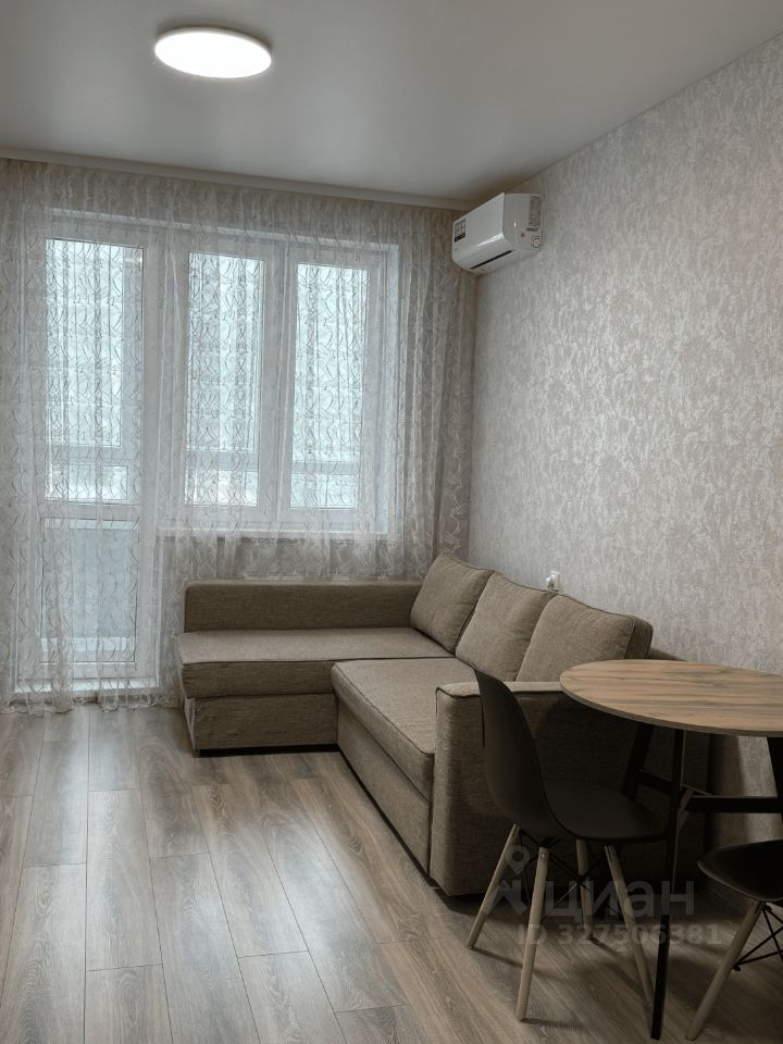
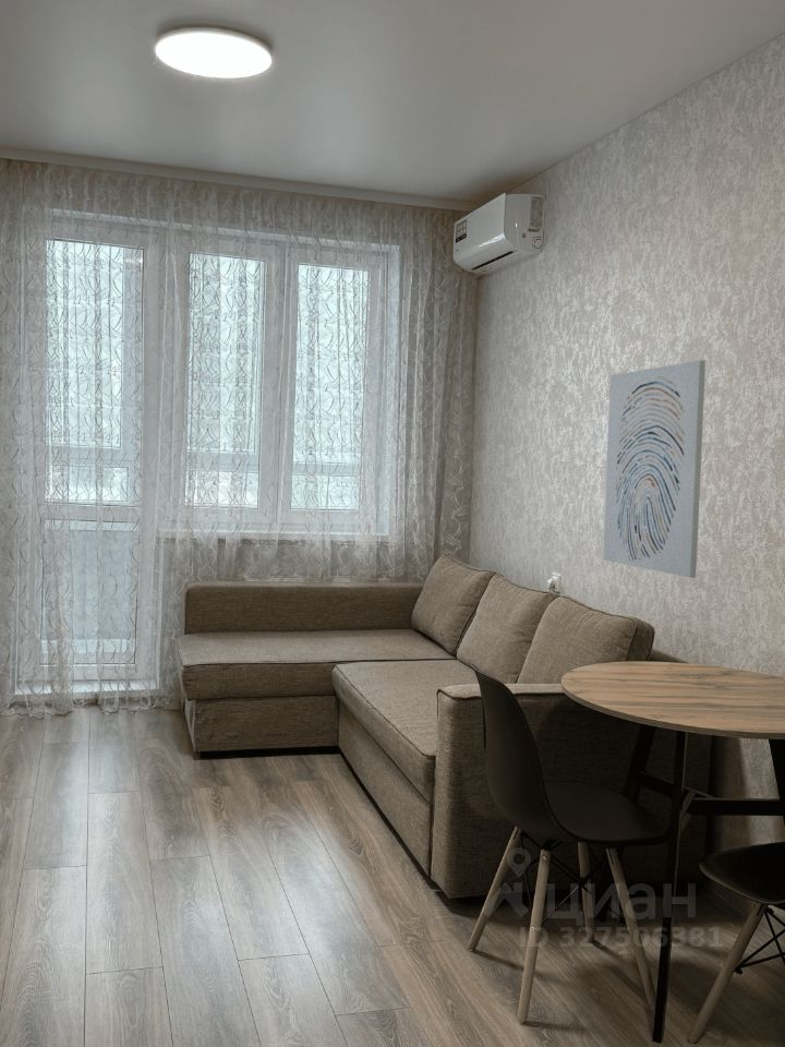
+ wall art (650, 468)
